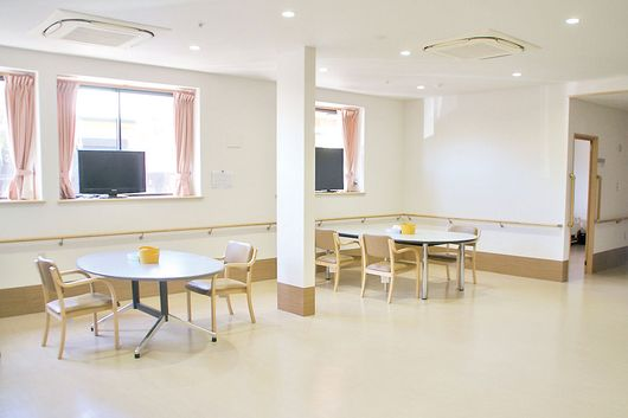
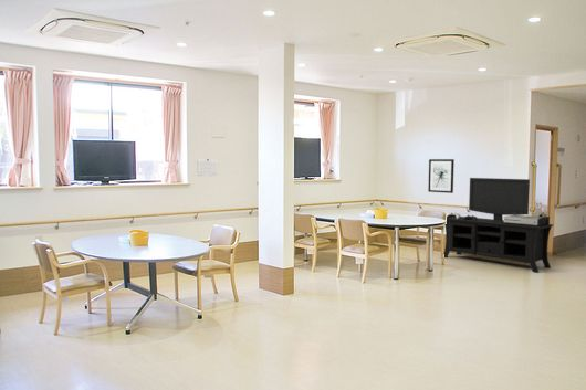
+ media console (494, 220)
+ wall art (440, 176)
